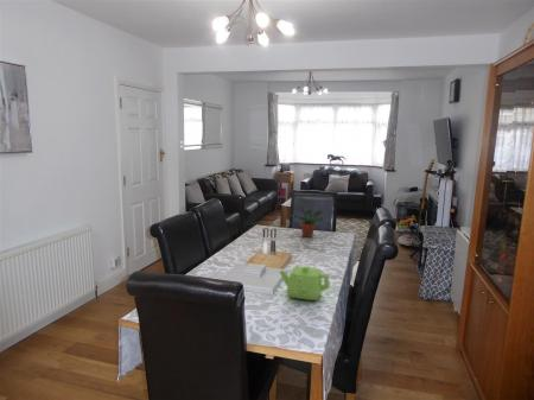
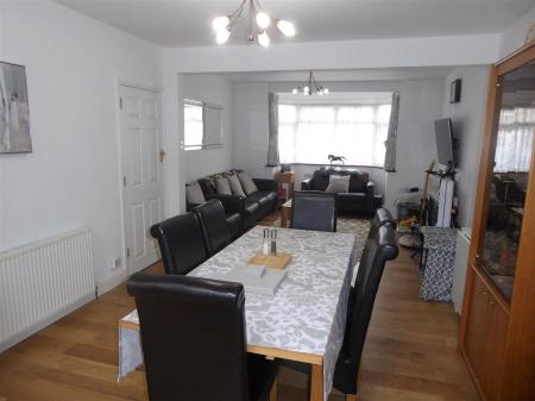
- teapot (303, 281)
- potted plant (307, 221)
